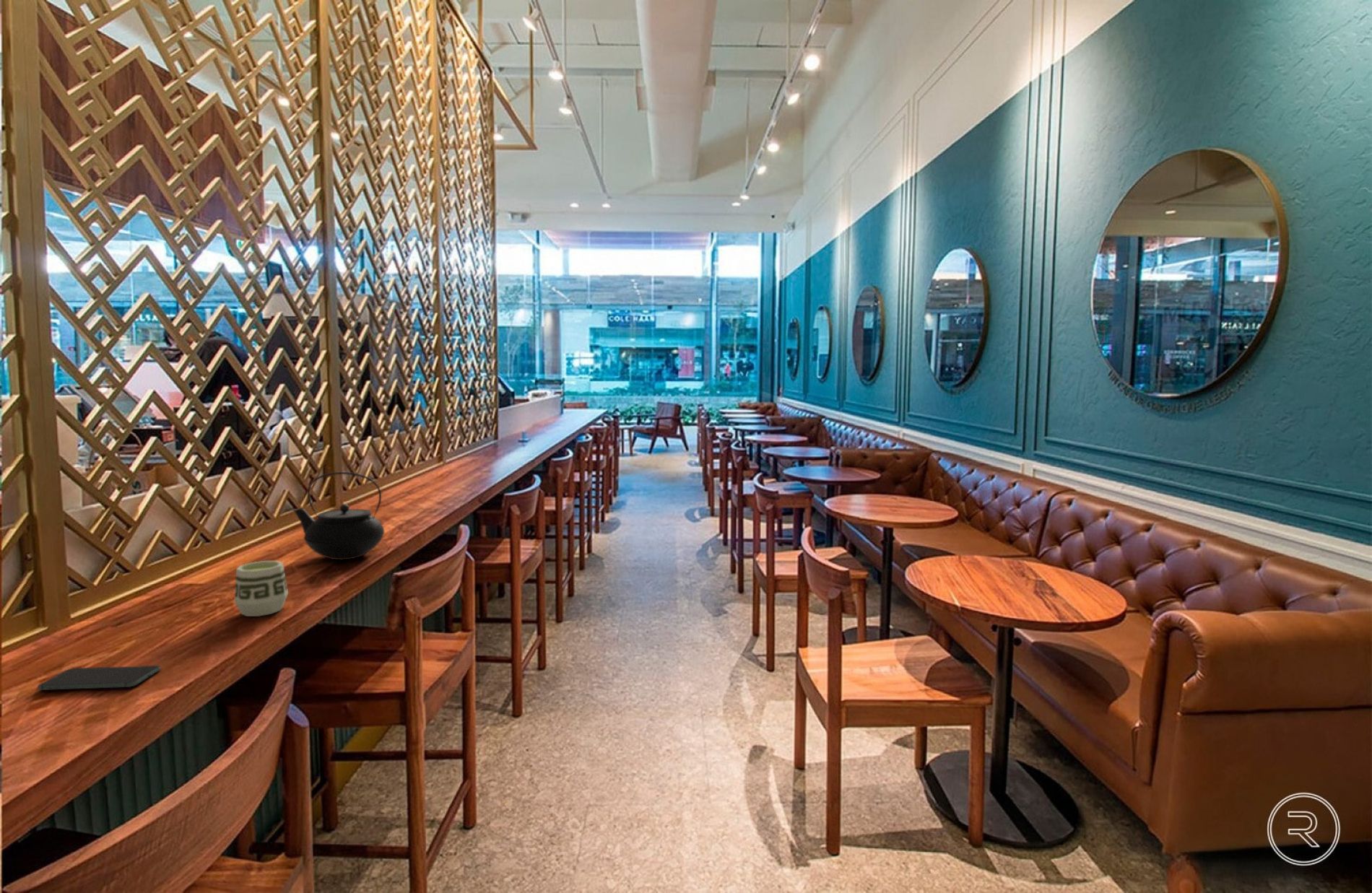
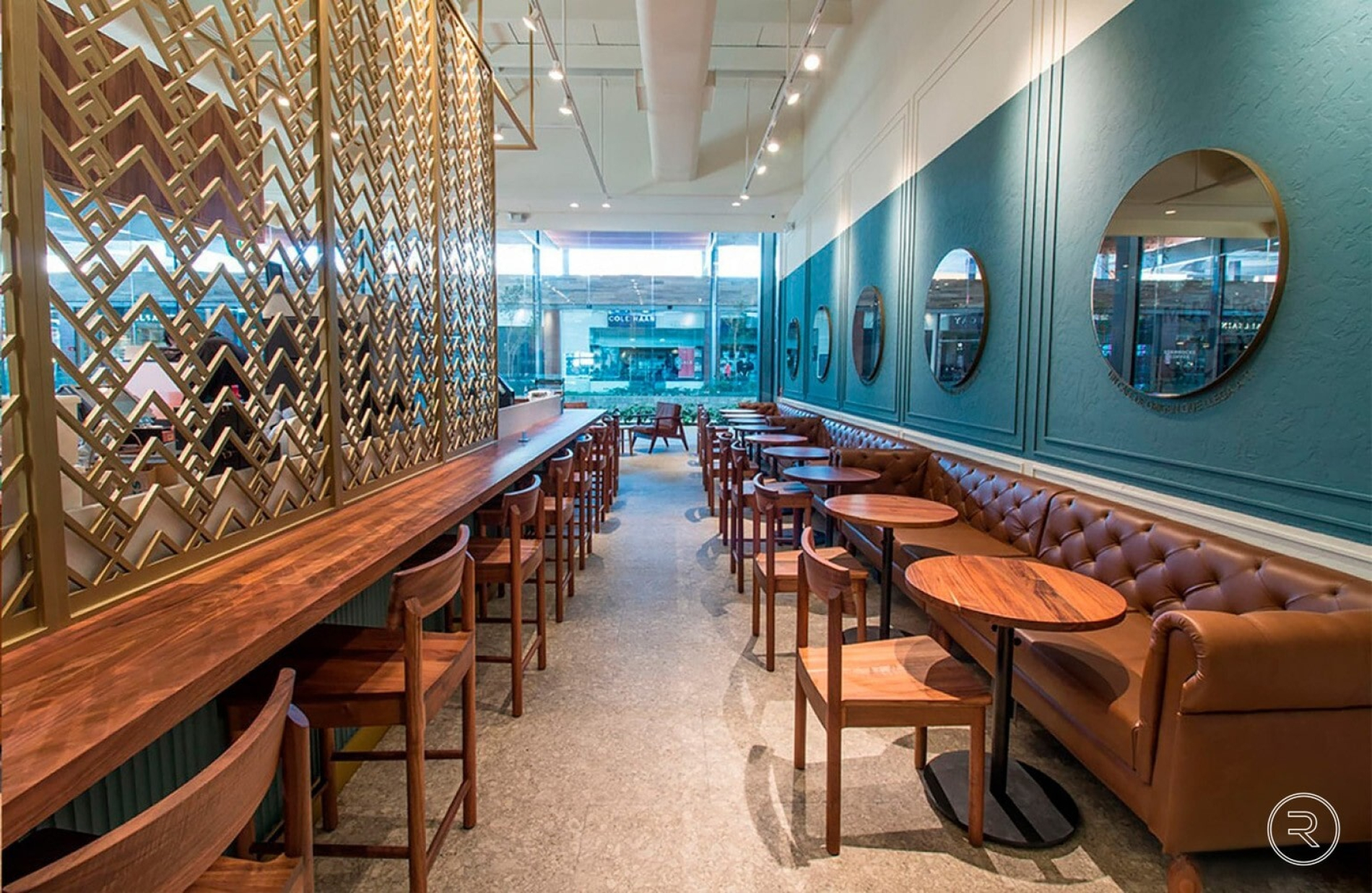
- teapot (337, 515)
- cup (261, 588)
- smartphone (101, 677)
